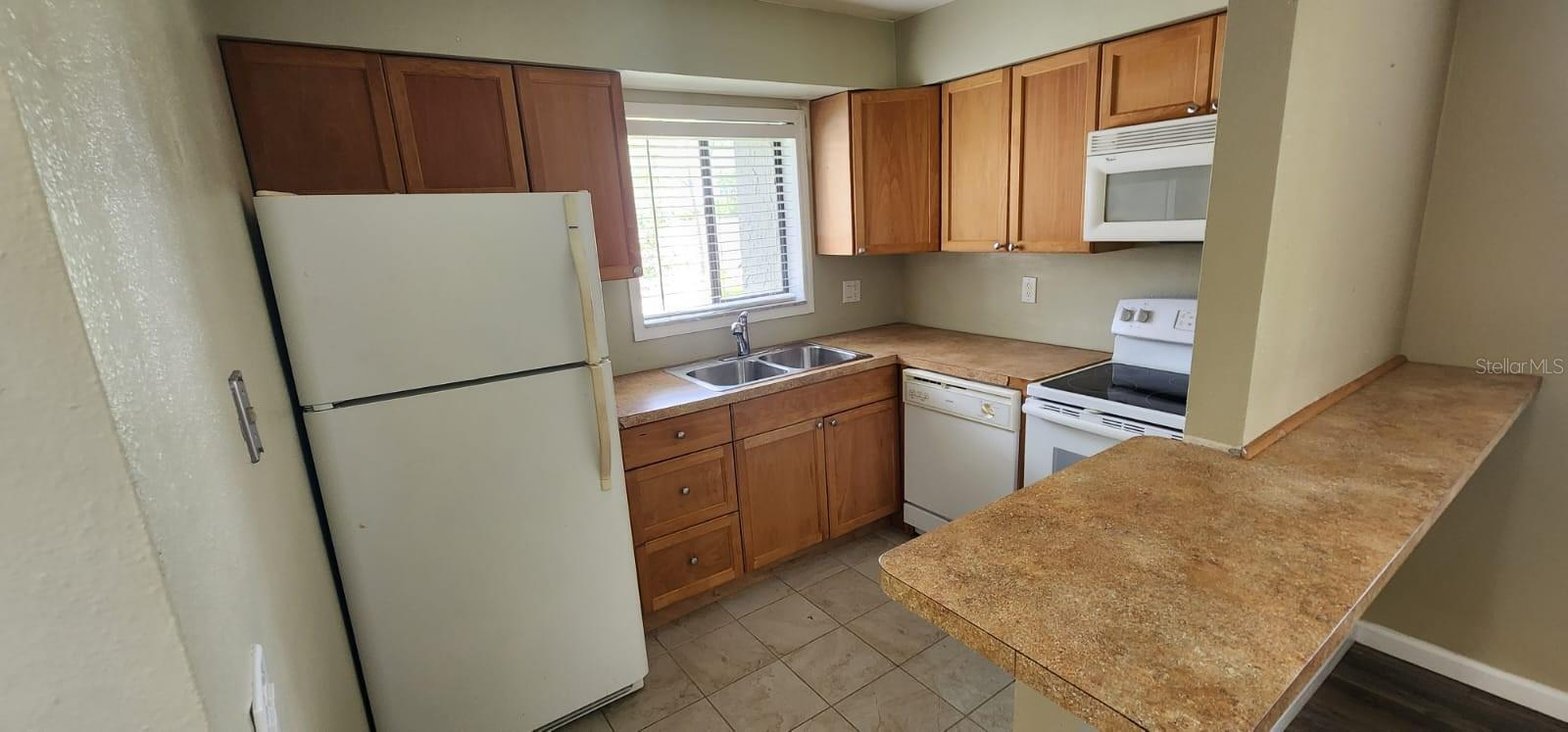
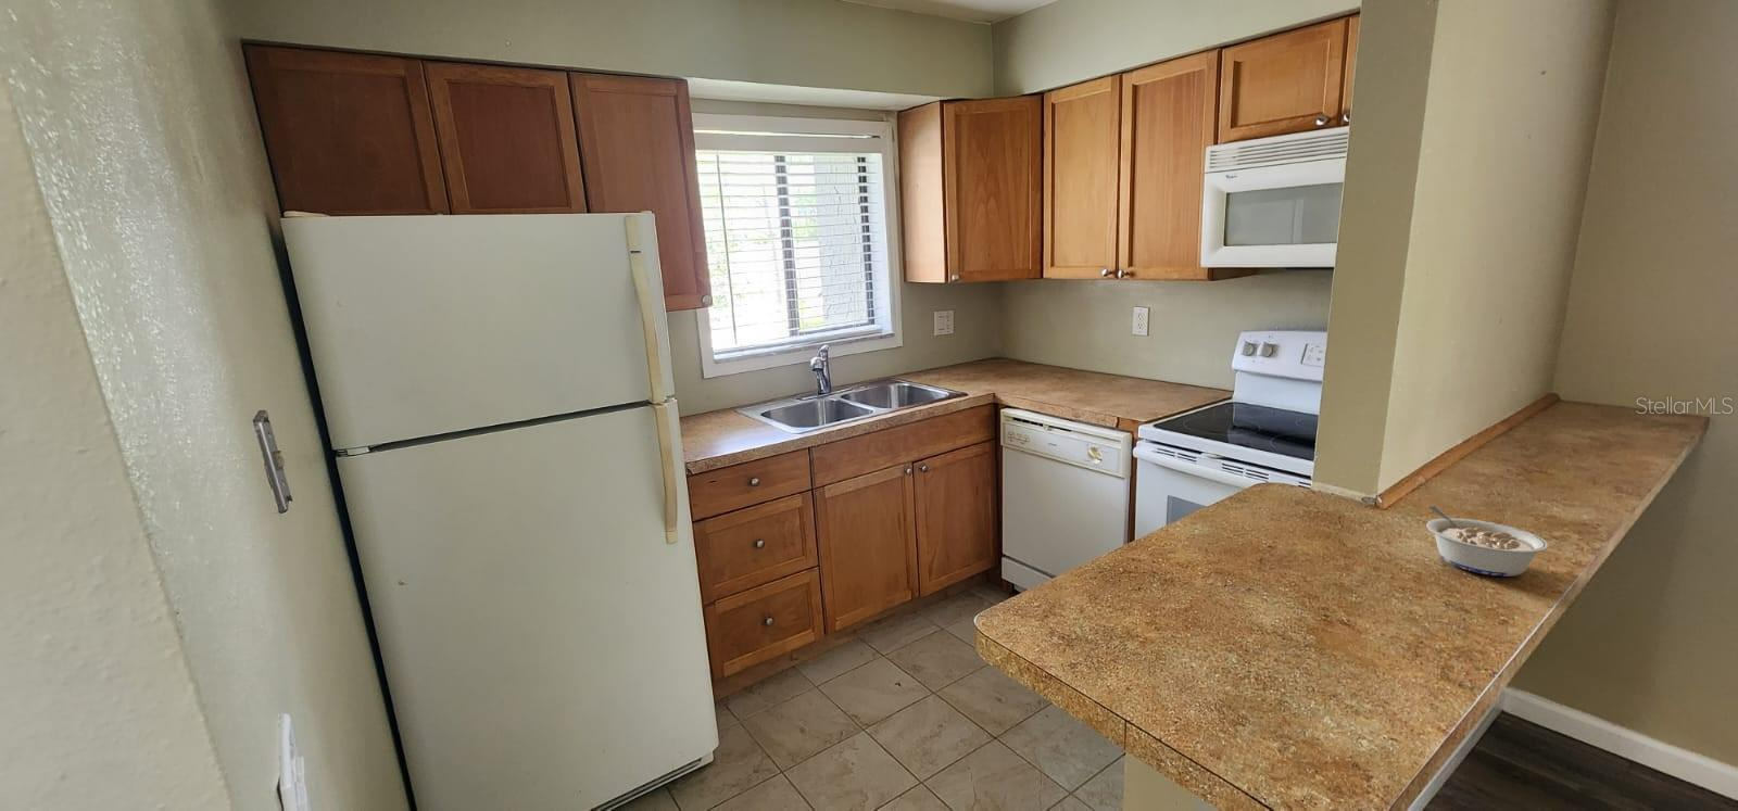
+ legume (1478, 544)
